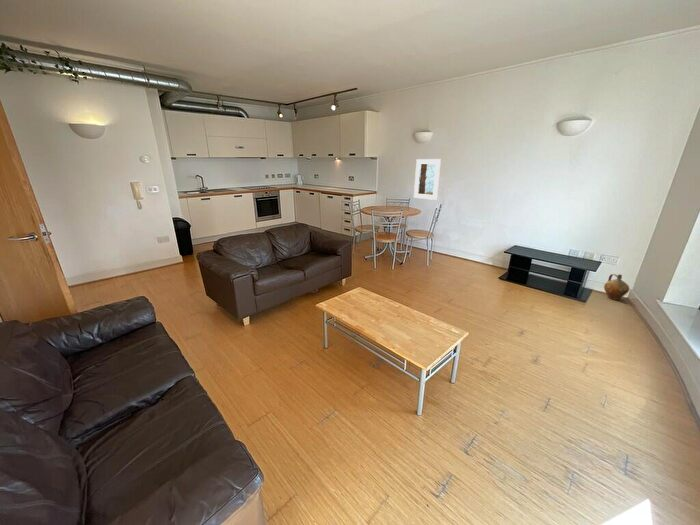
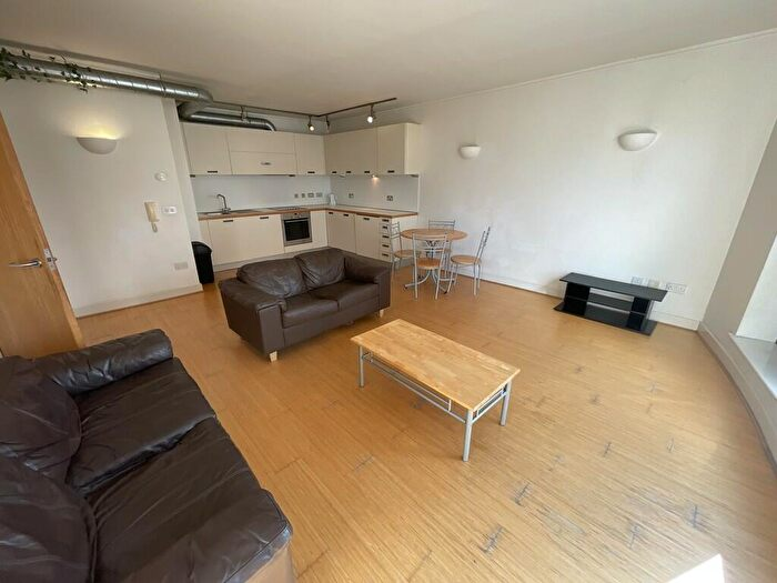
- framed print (426, 179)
- ceramic jug (616, 286)
